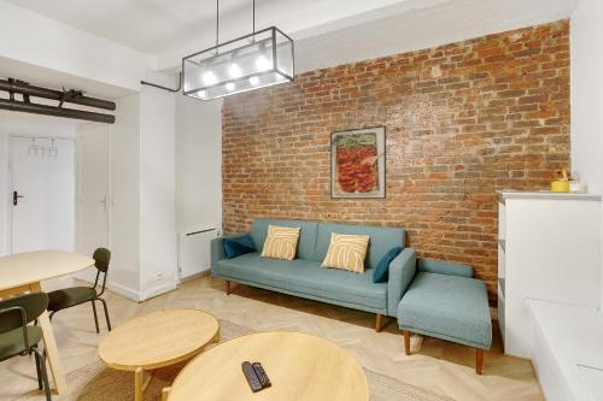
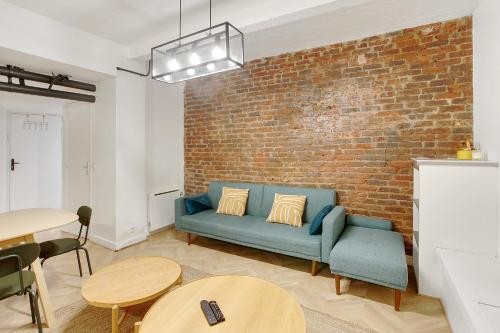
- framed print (357, 164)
